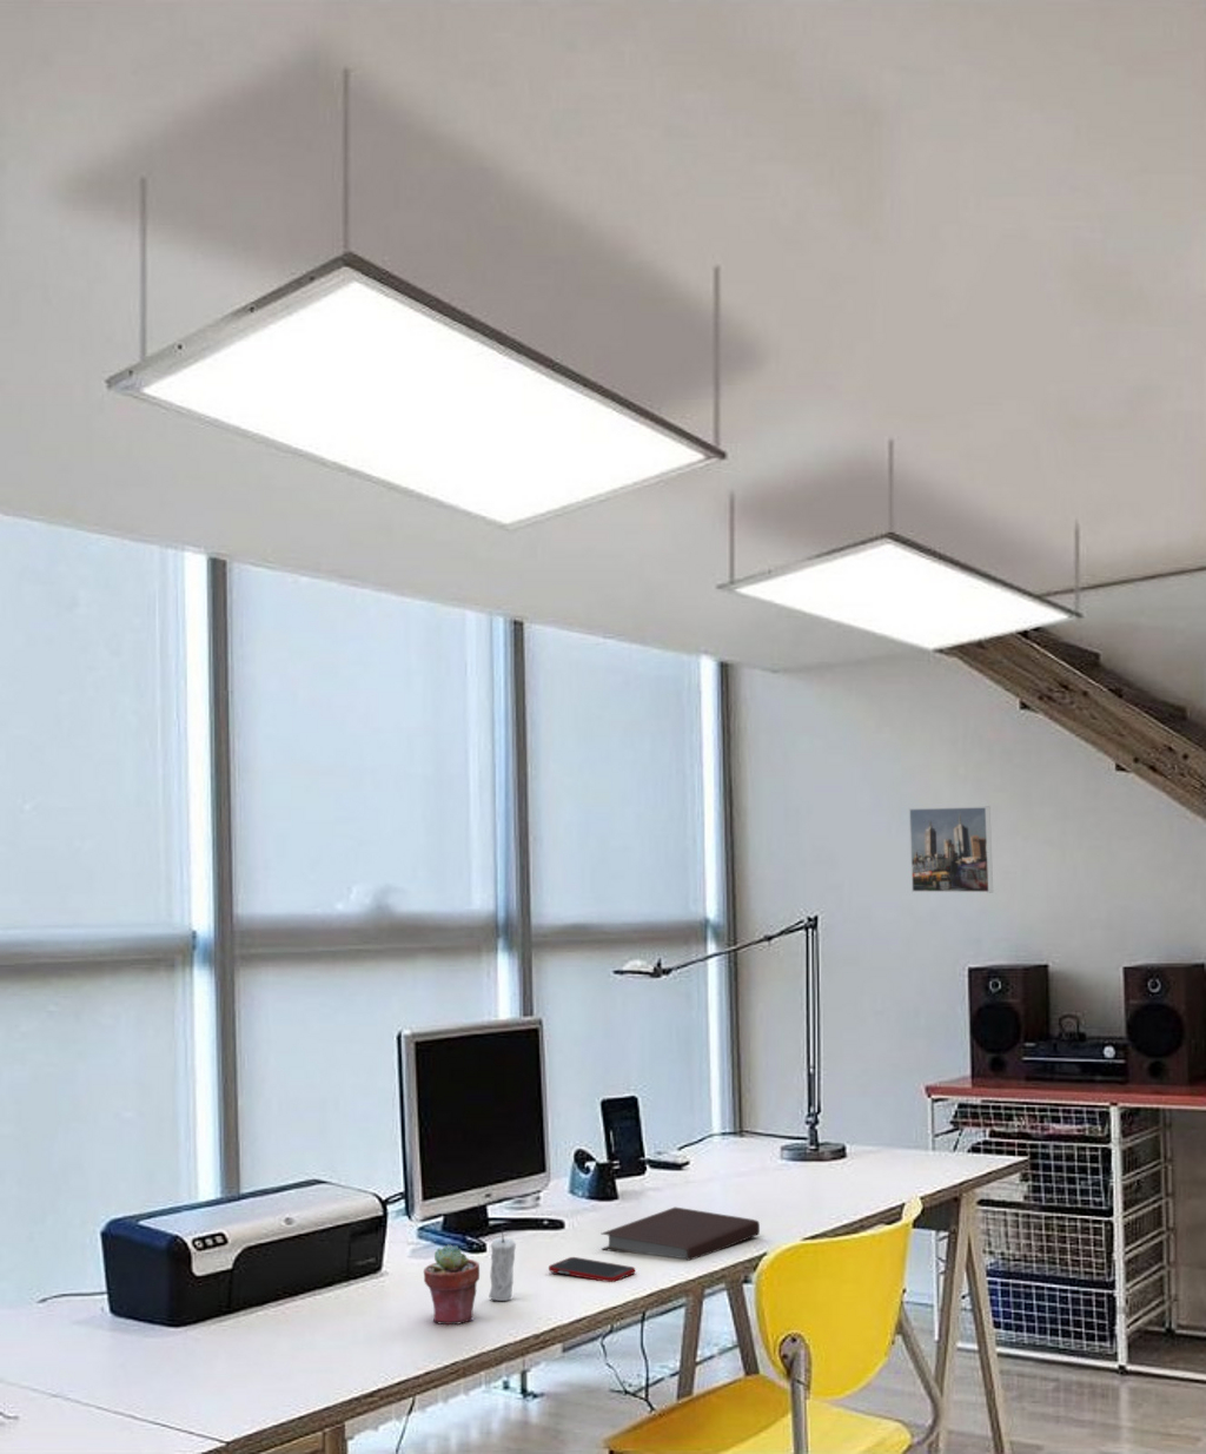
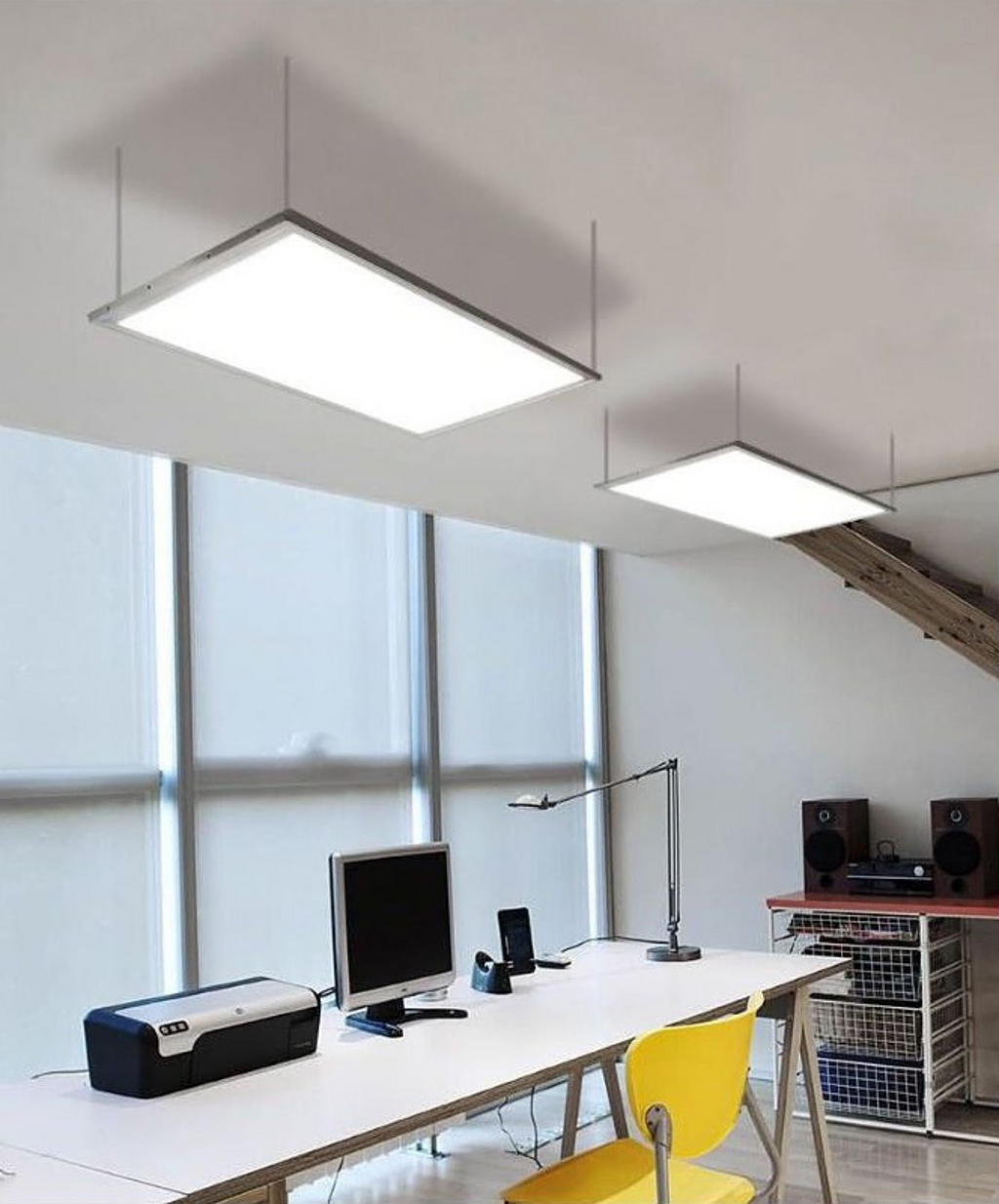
- cell phone (592, 1269)
- notebook (681, 1234)
- potted succulent (451, 1281)
- candle (502, 1262)
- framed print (949, 849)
